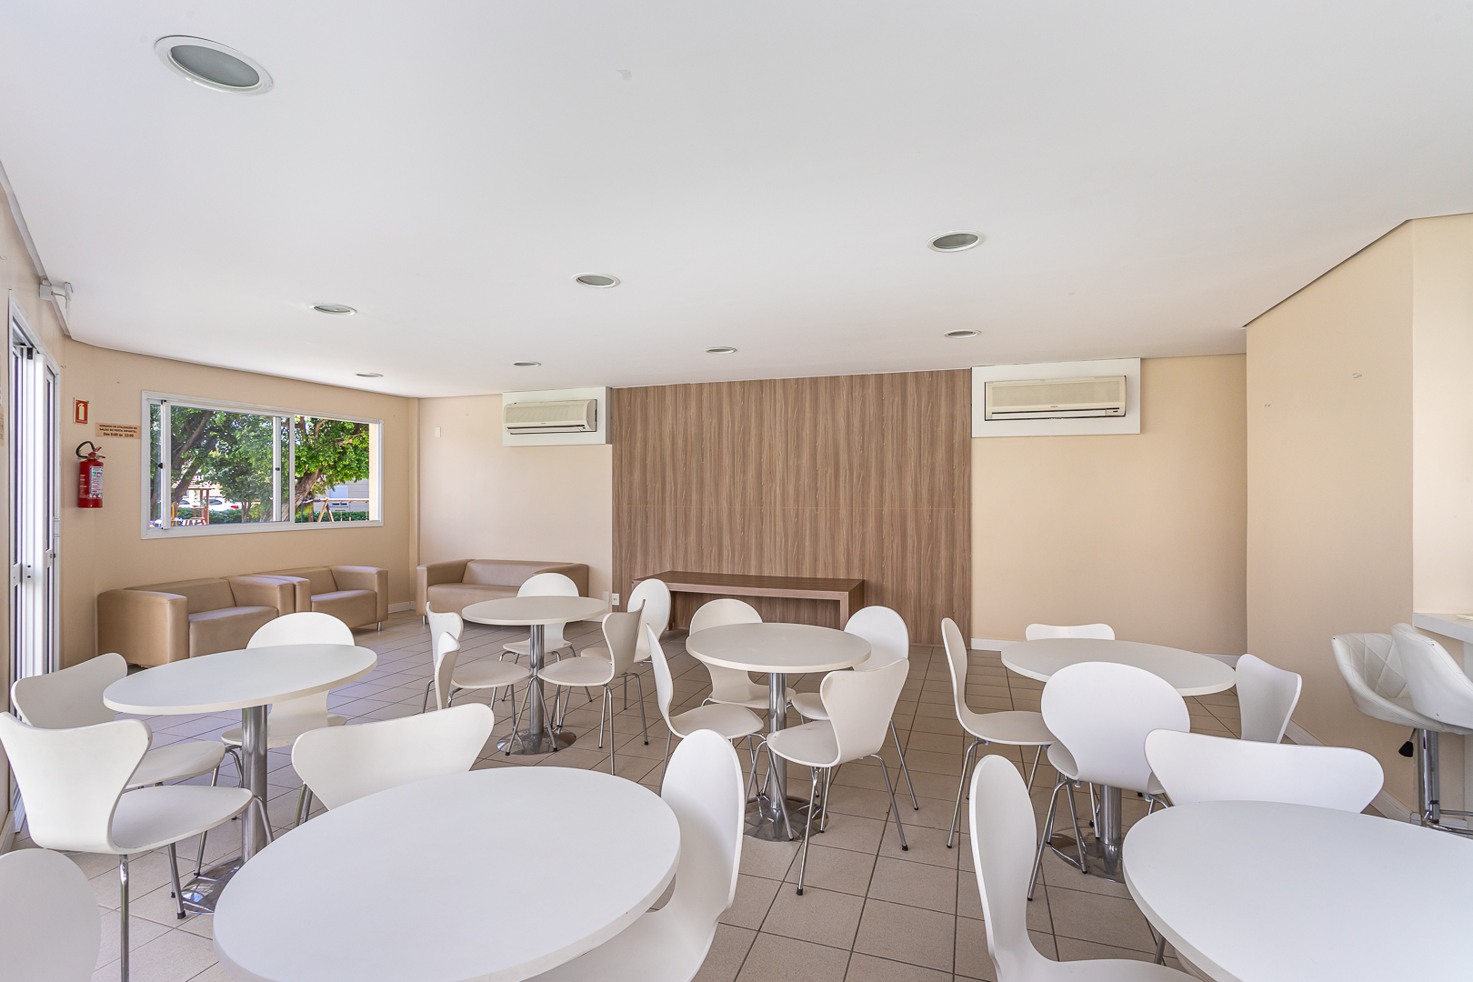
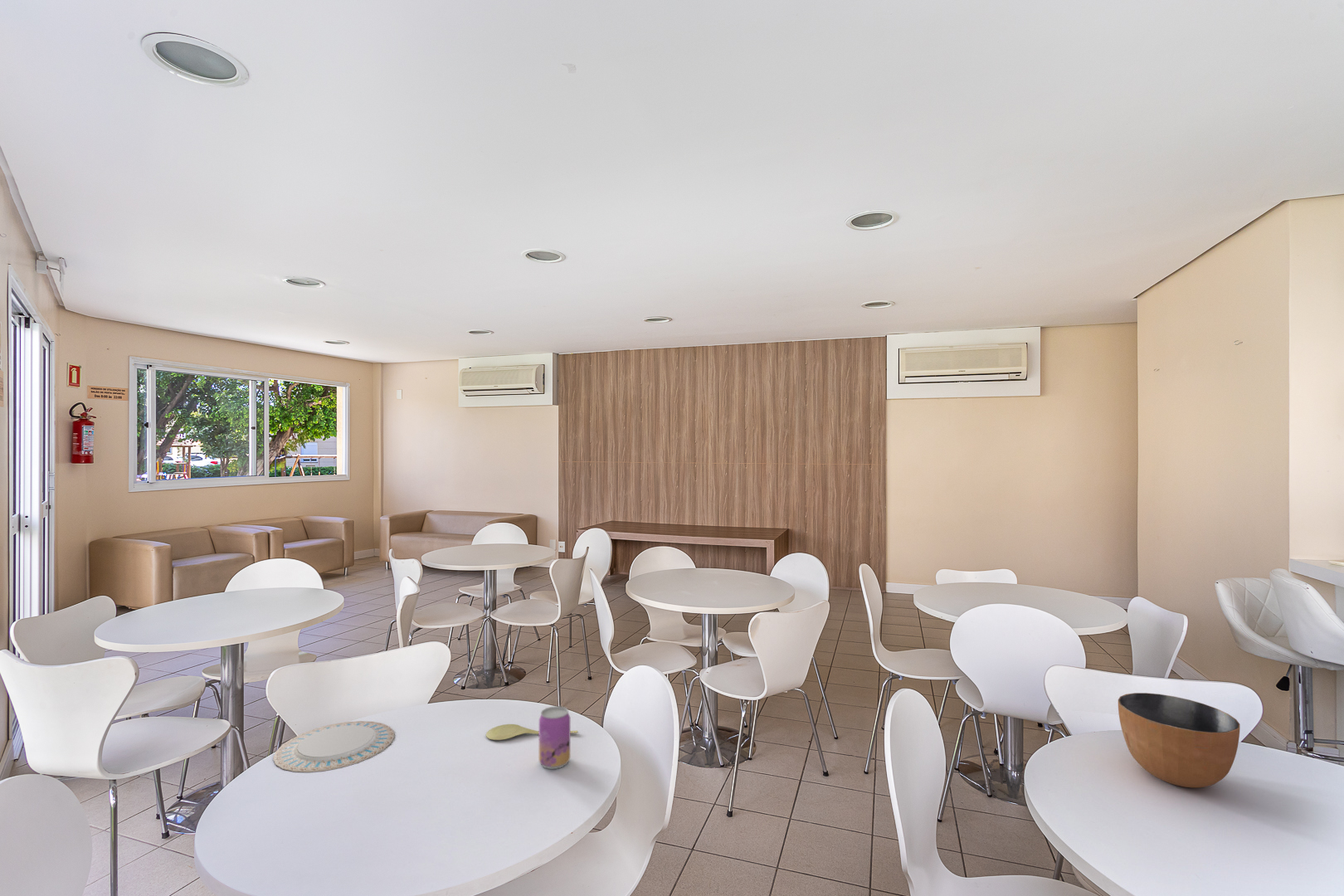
+ chinaware (336, 742)
+ spoon (532, 731)
+ beverage can (554, 737)
+ bowl (1176, 744)
